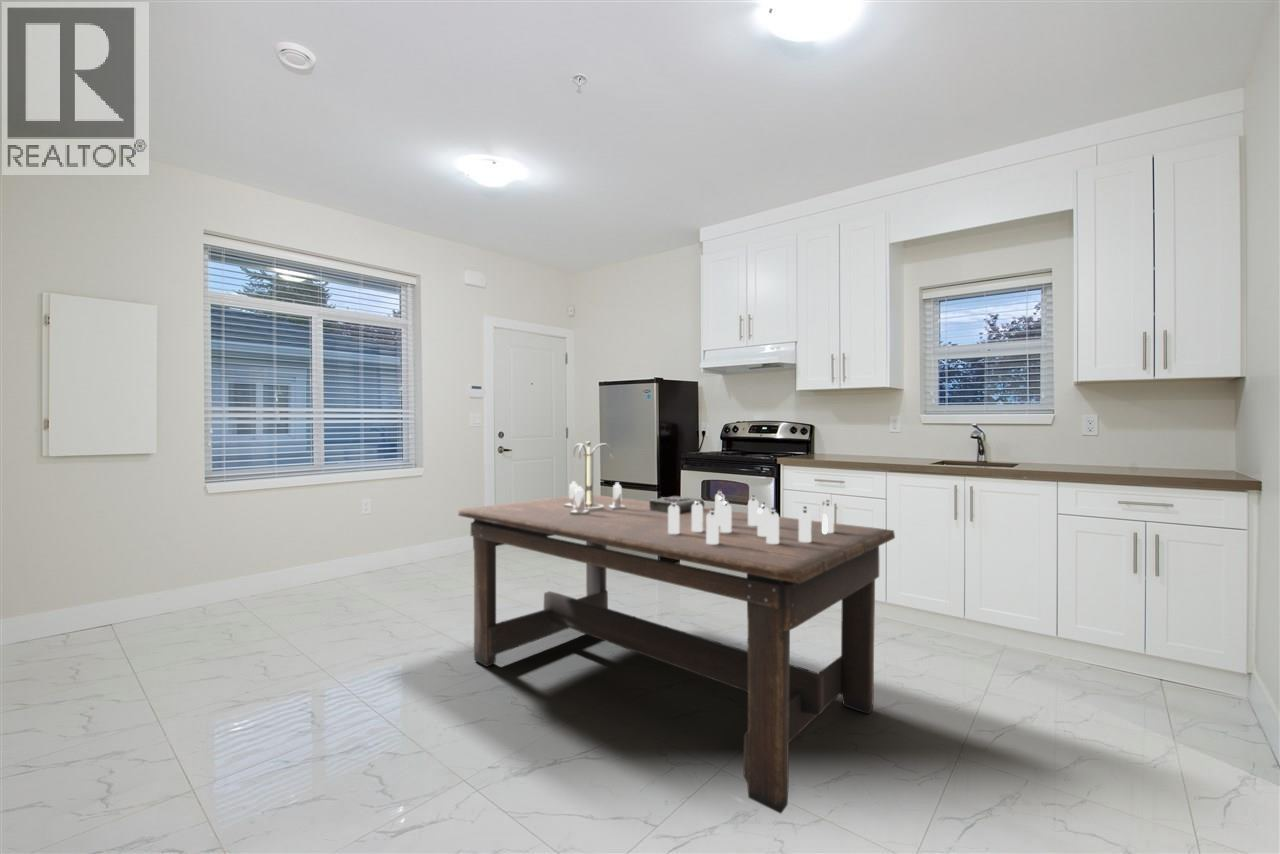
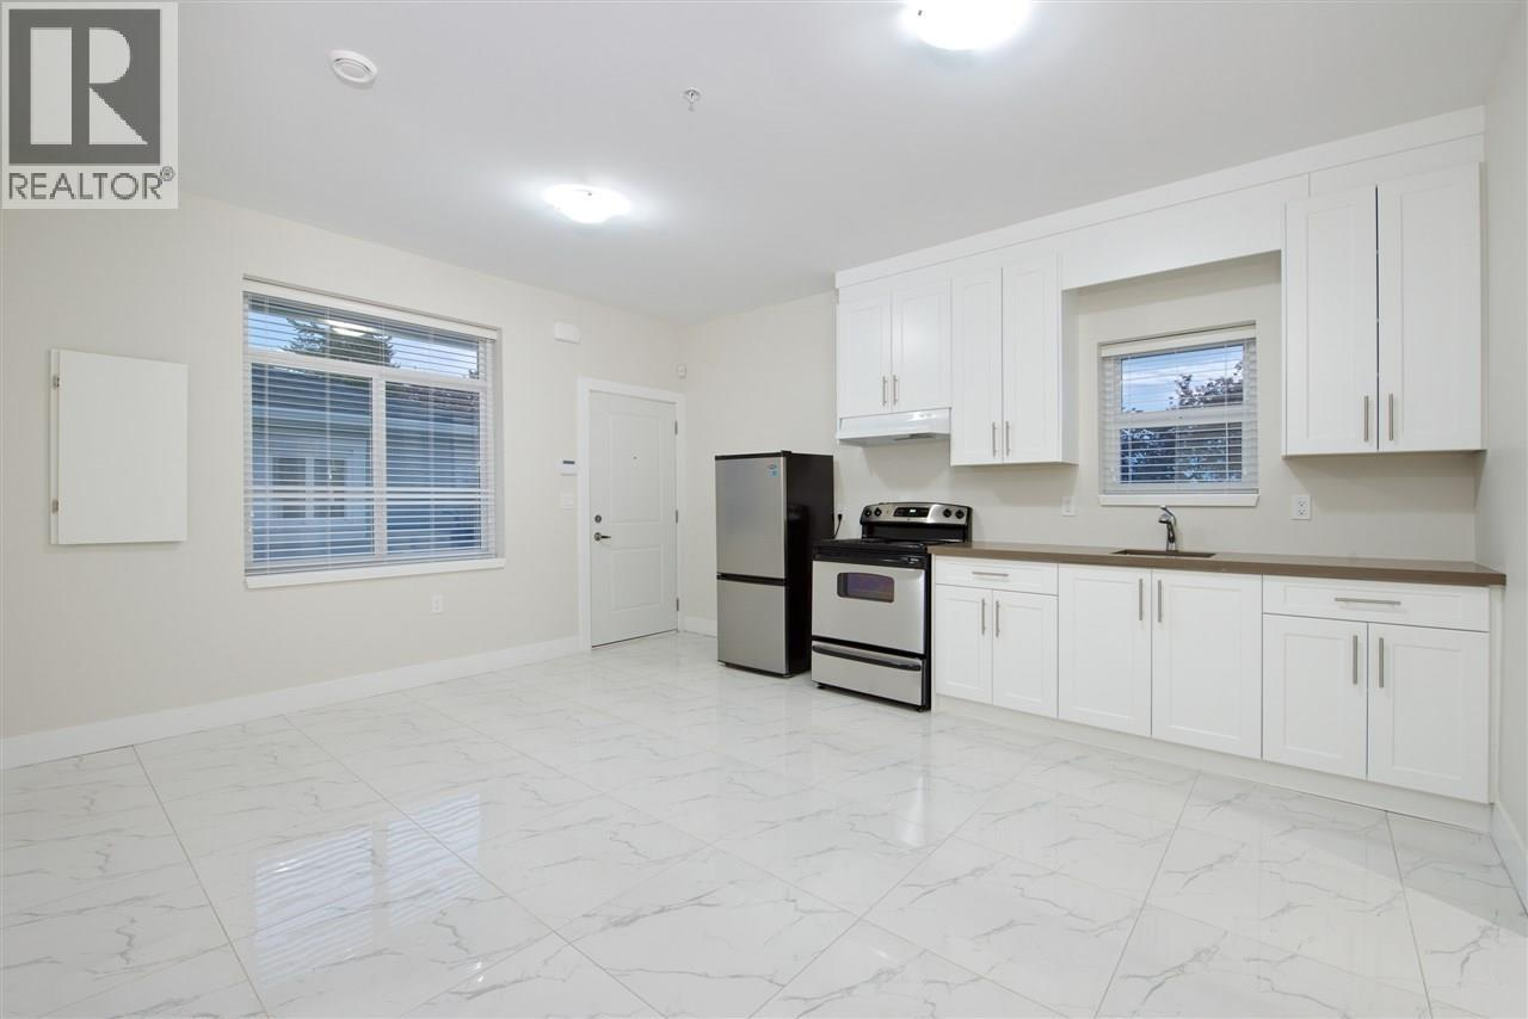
- dining table (652, 563)
